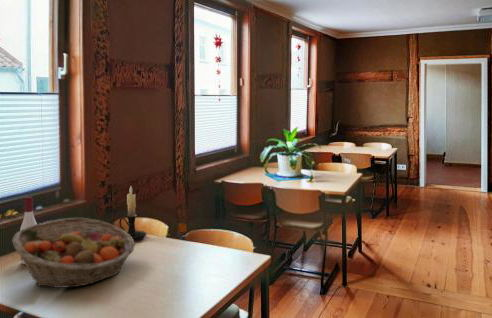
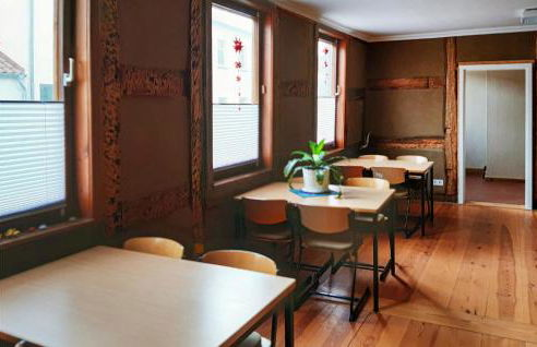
- alcohol (29, 226)
- candle holder (129, 211)
- fruit basket (76, 250)
